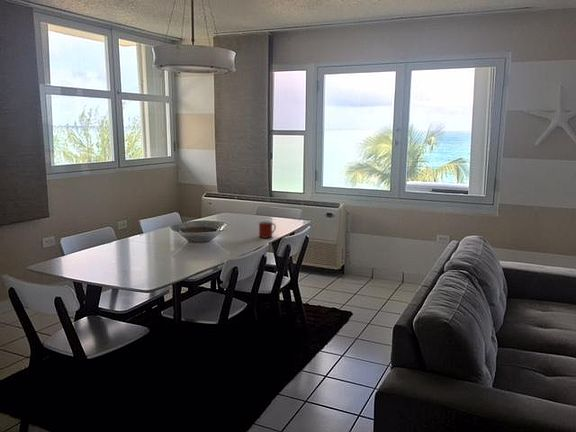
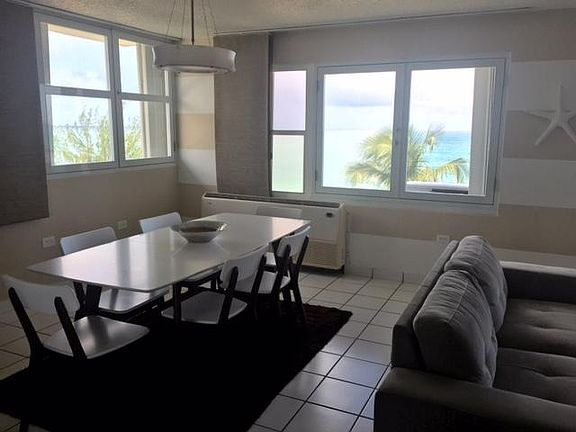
- mug (267, 229)
